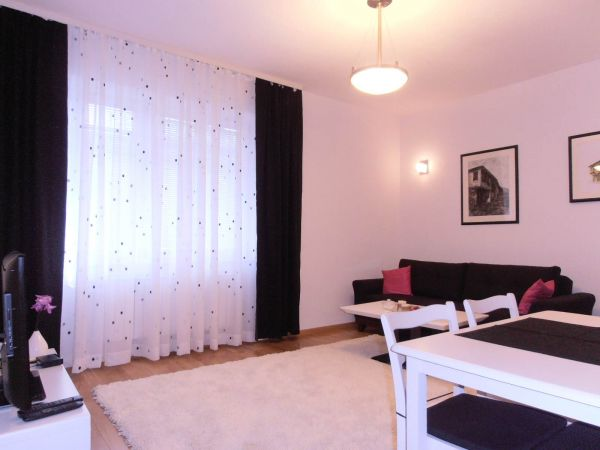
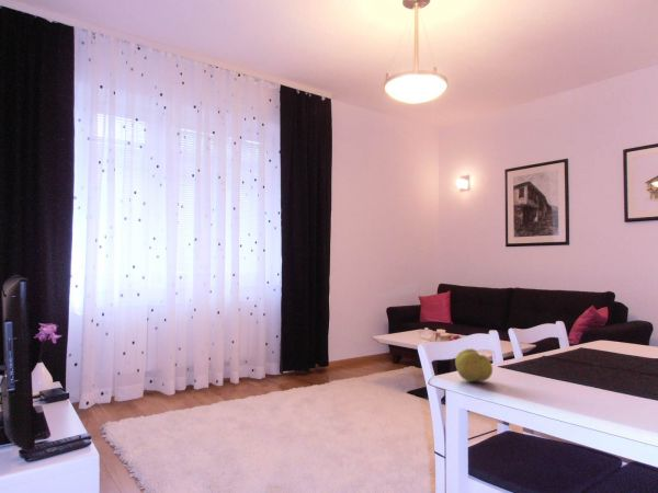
+ fruit (473, 365)
